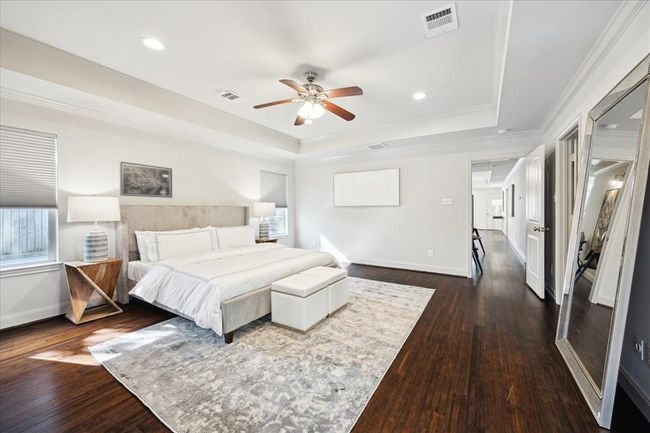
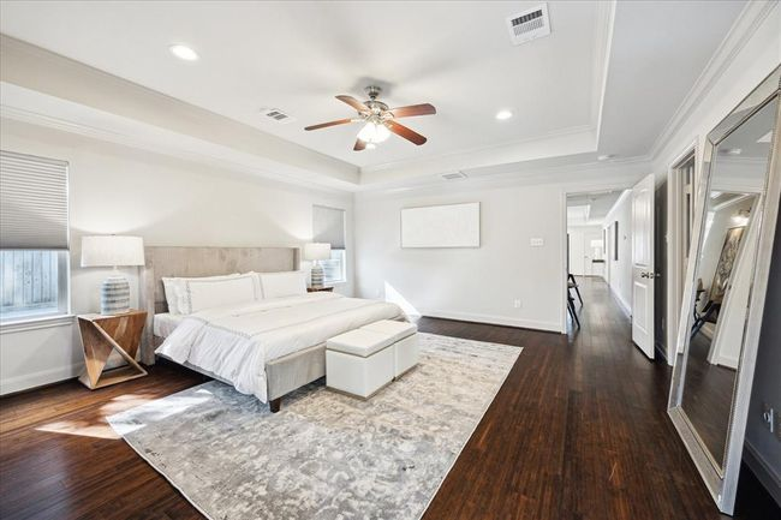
- wall art (147, 181)
